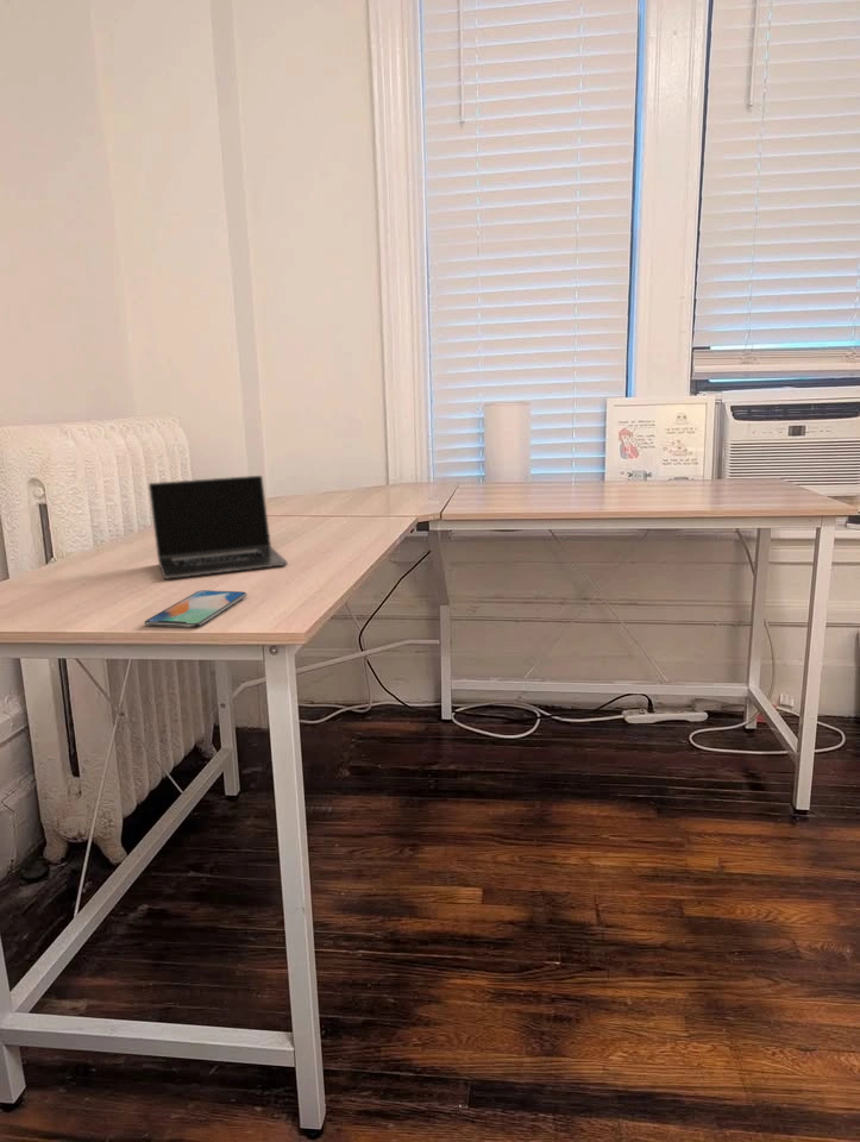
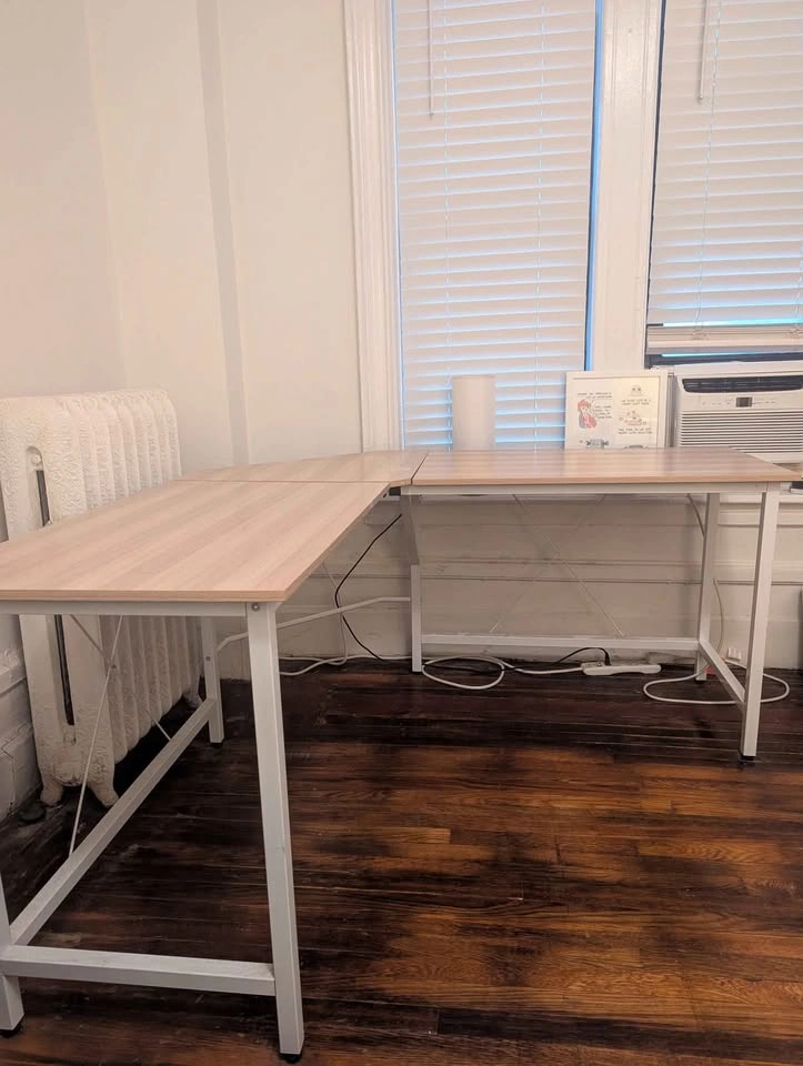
- laptop (262, 519)
- smartphone (199, 607)
